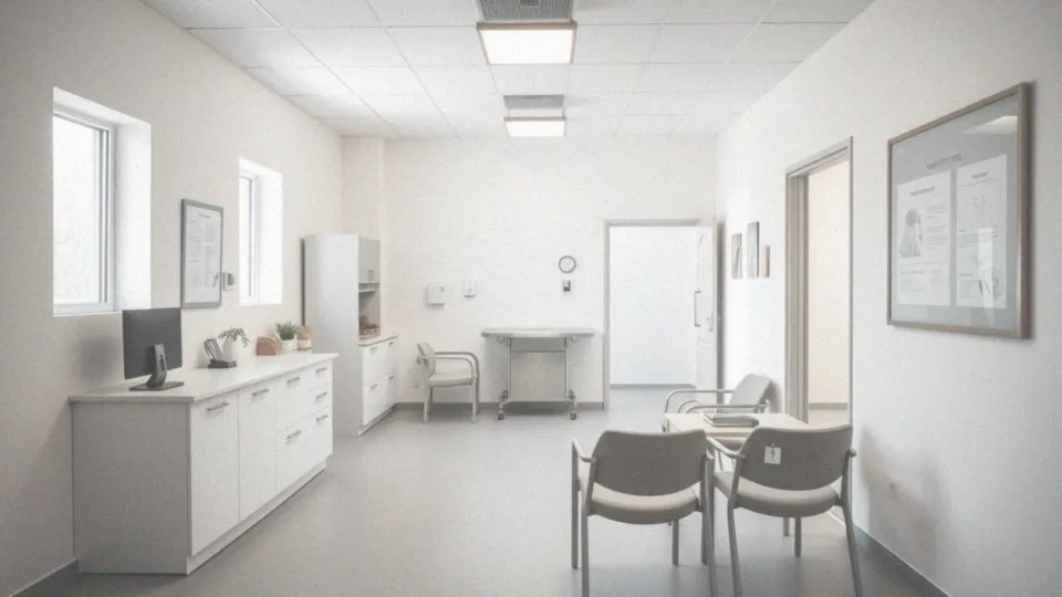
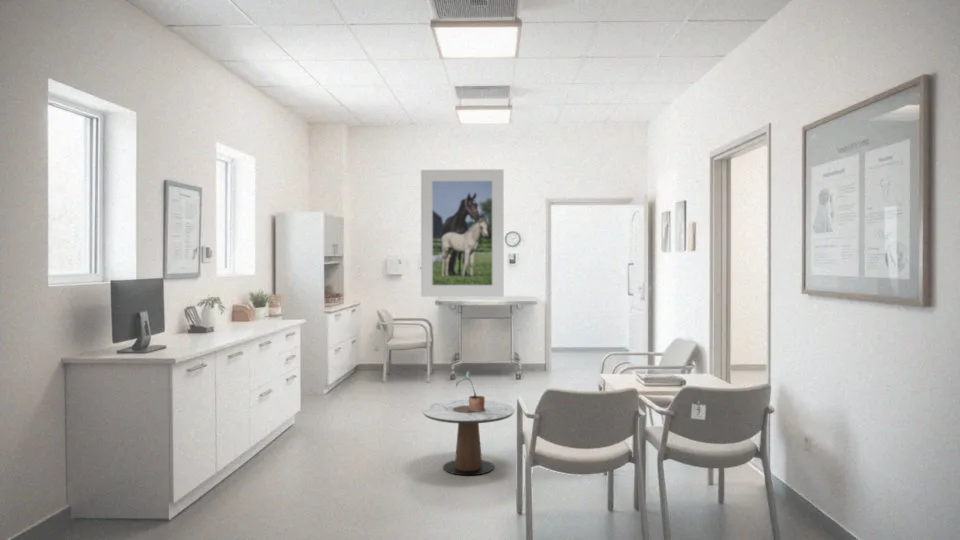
+ side table (468, 438)
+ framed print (462, 233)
+ potted plant (473, 390)
